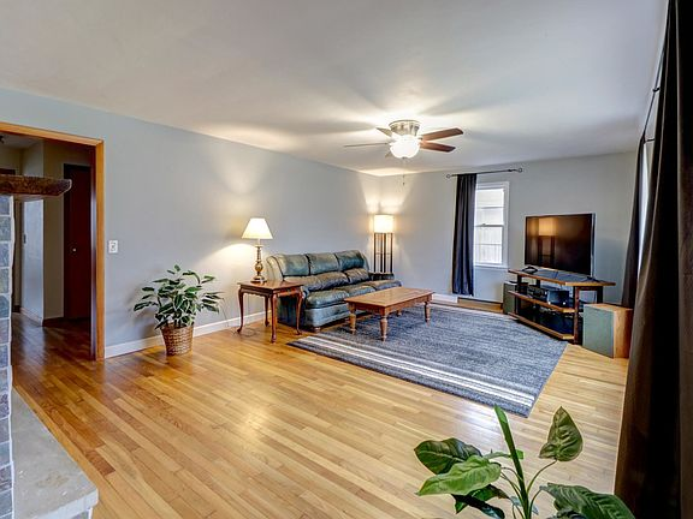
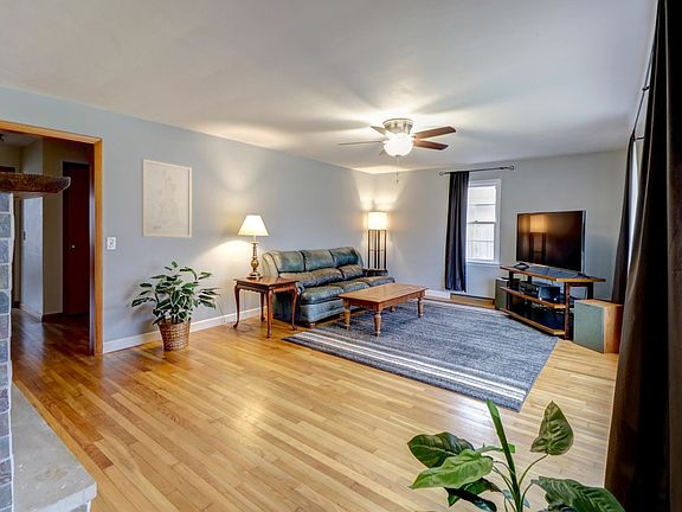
+ wall art (167, 200)
